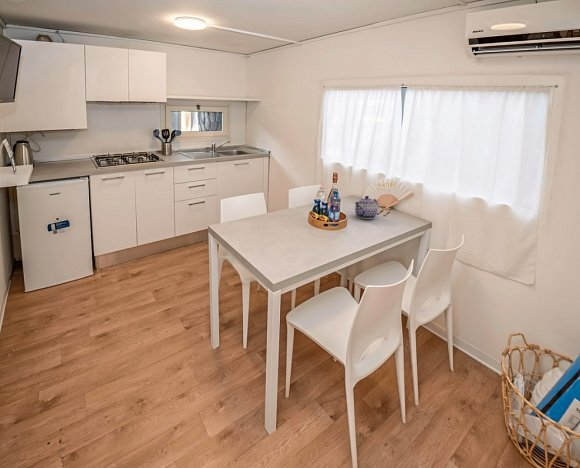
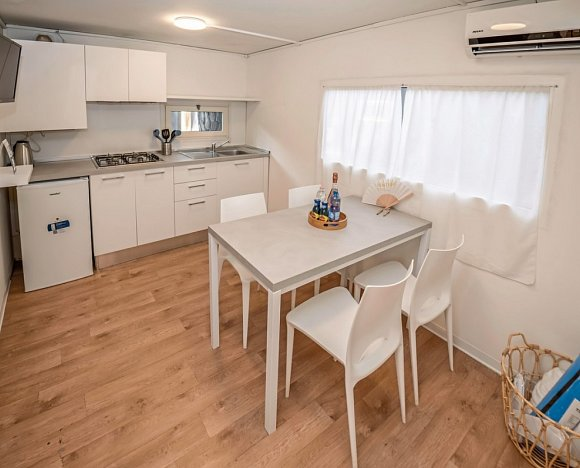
- teapot (366, 206)
